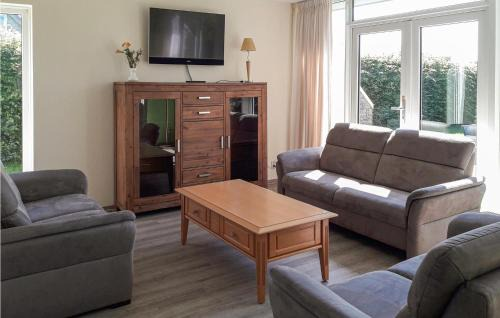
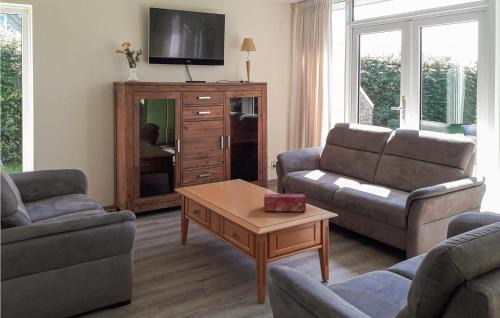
+ tissue box (284, 202)
